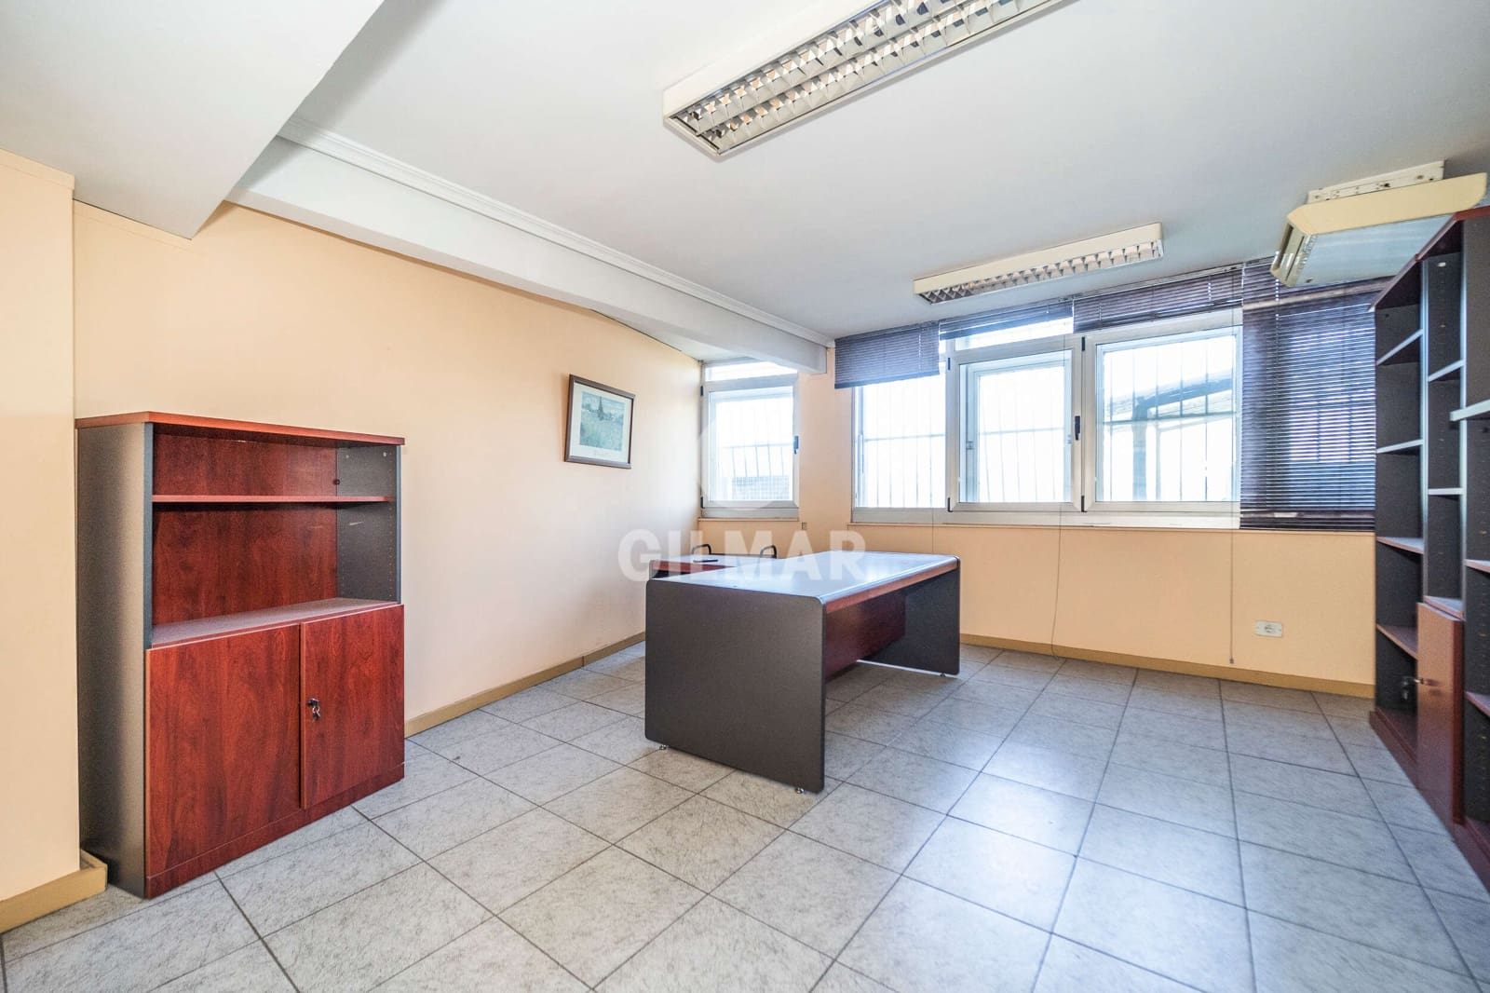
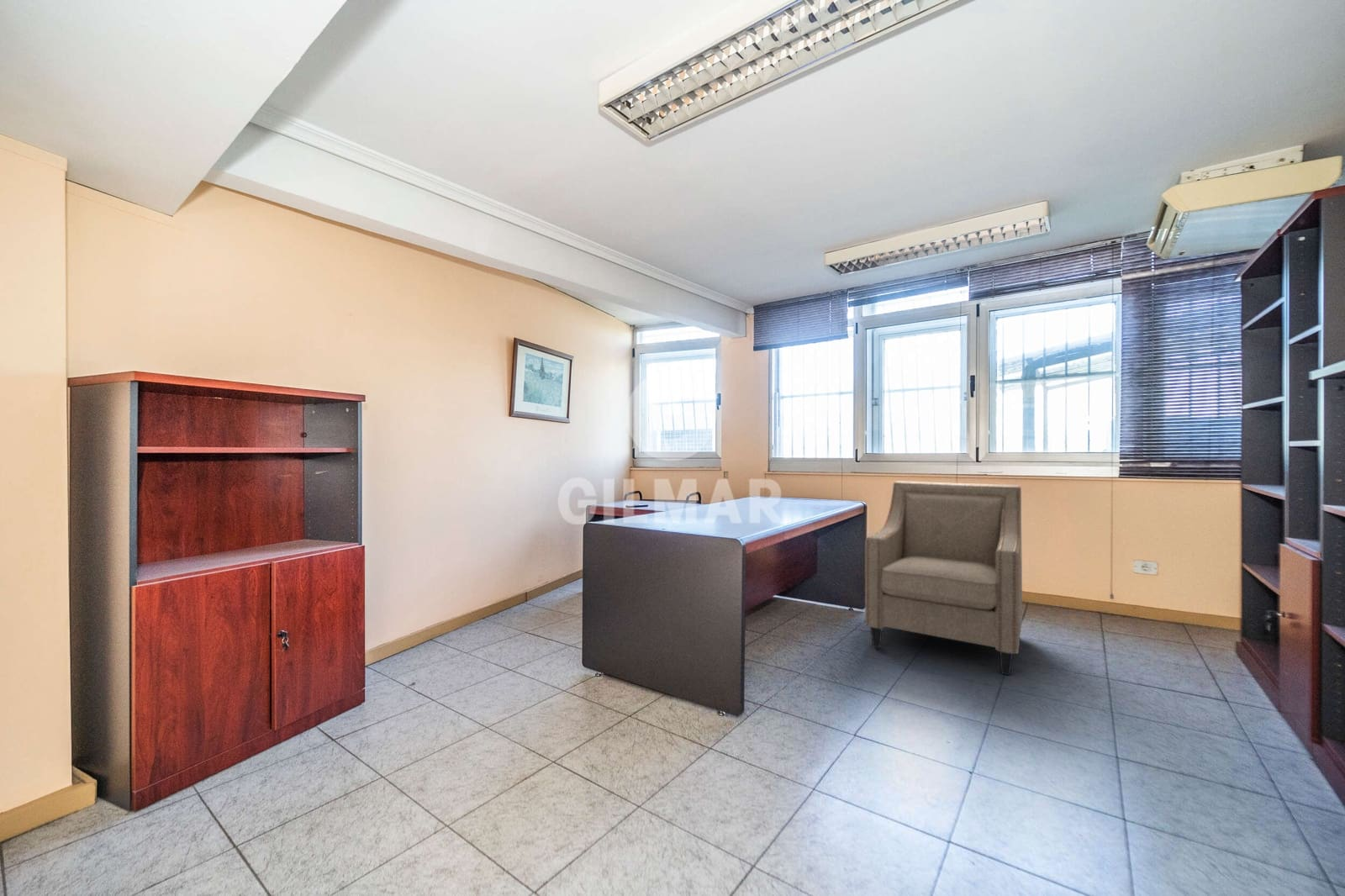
+ chair (945, 564)
